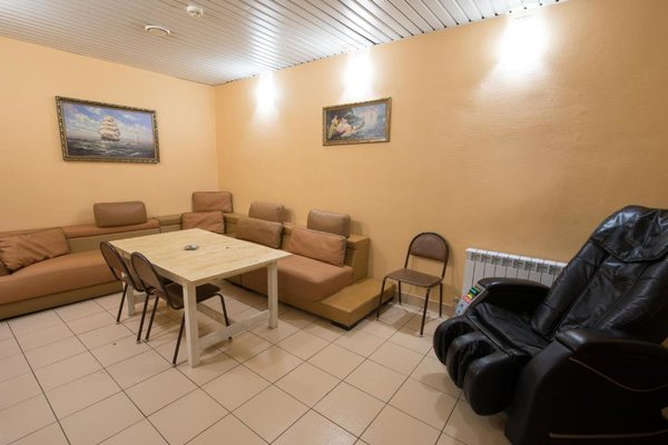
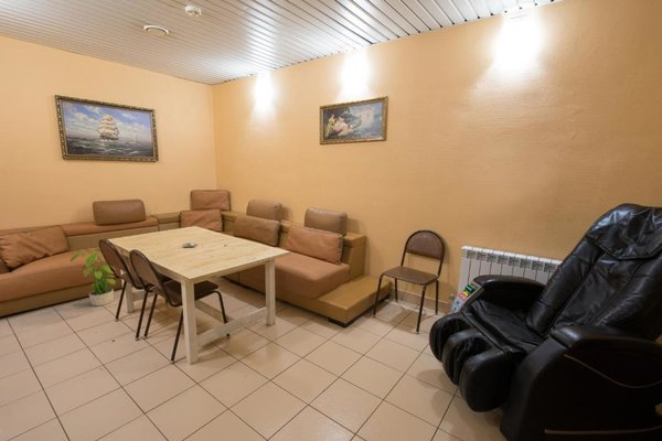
+ potted plant (95, 276)
